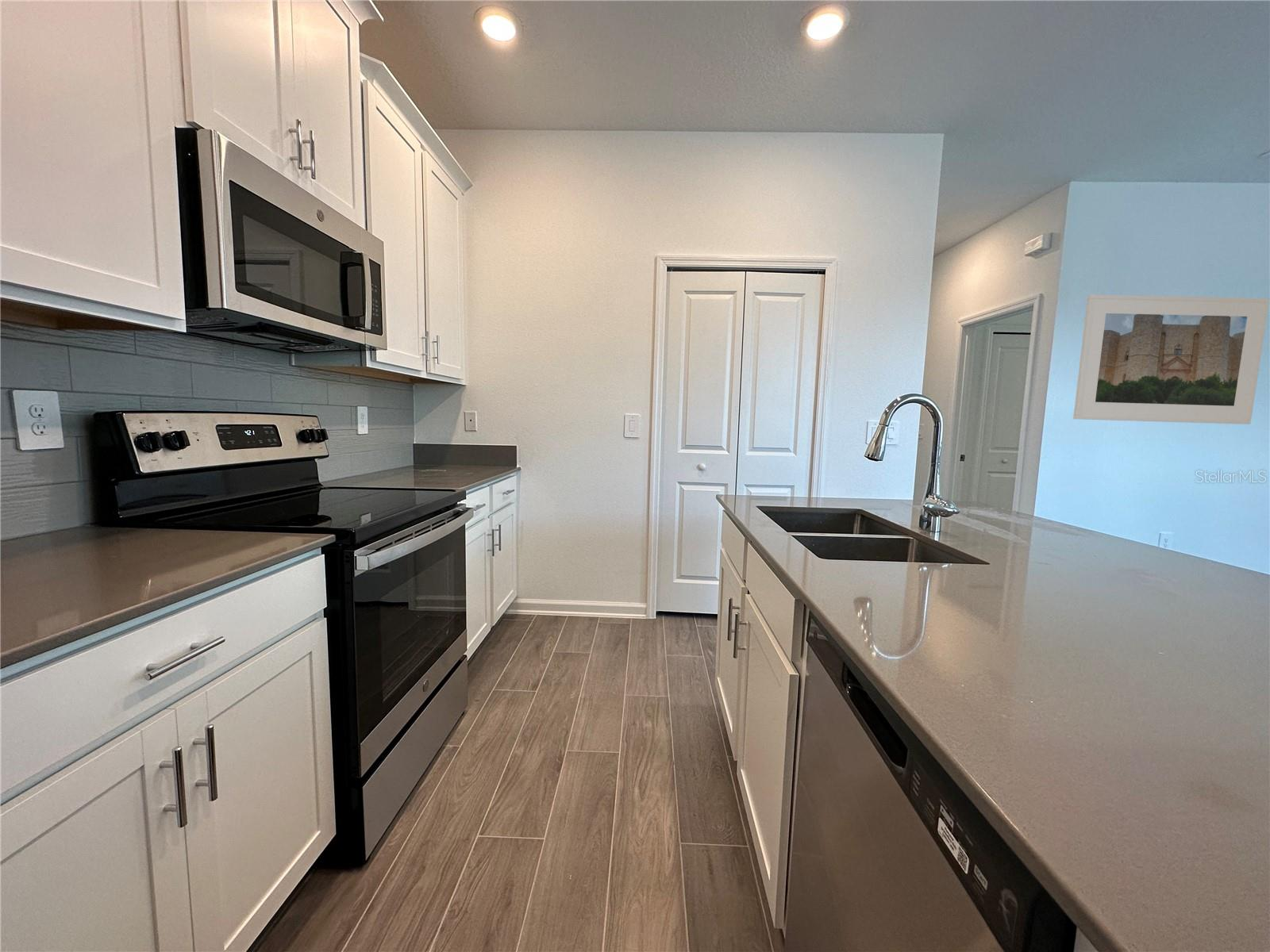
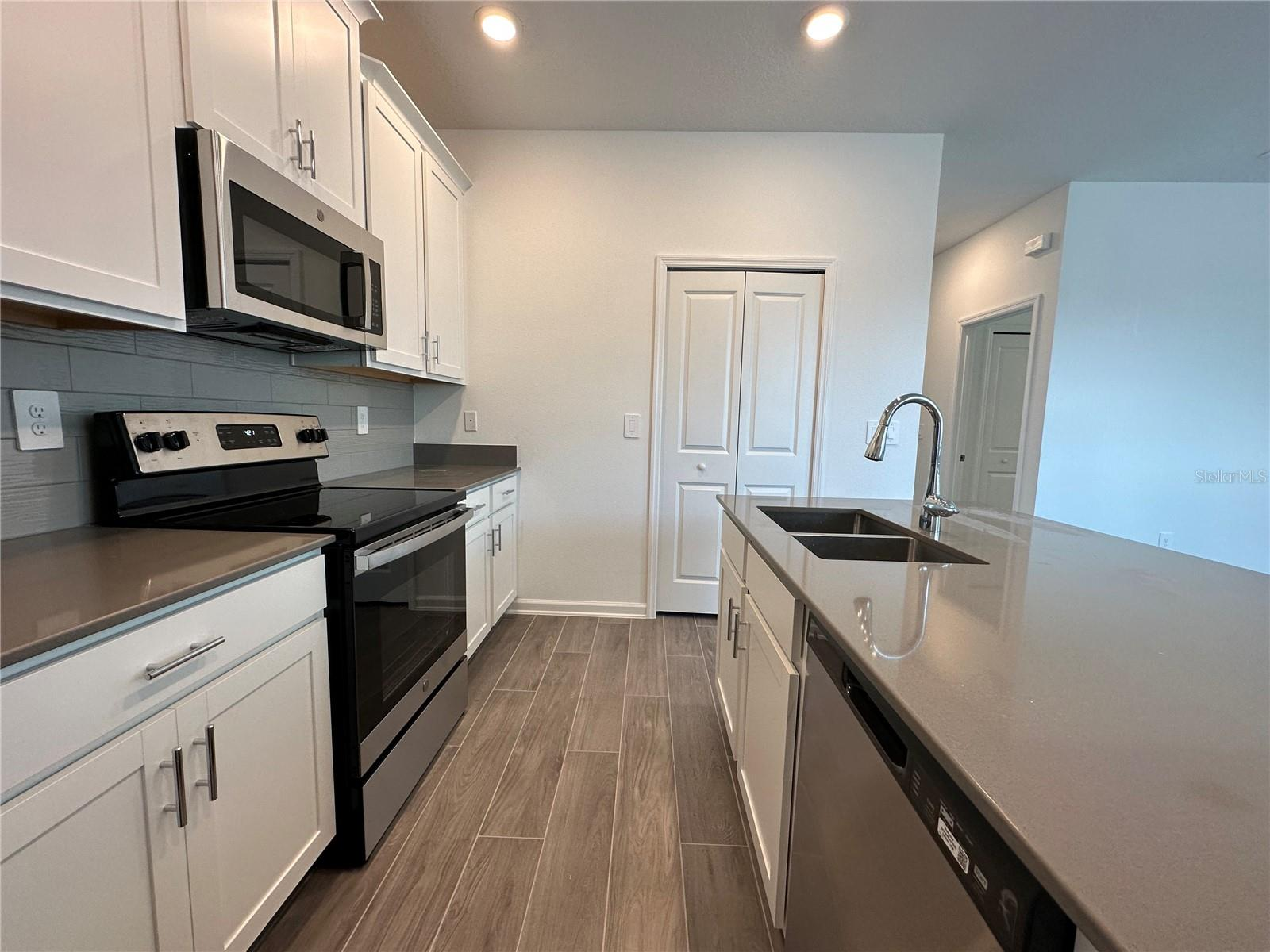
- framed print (1169, 359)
